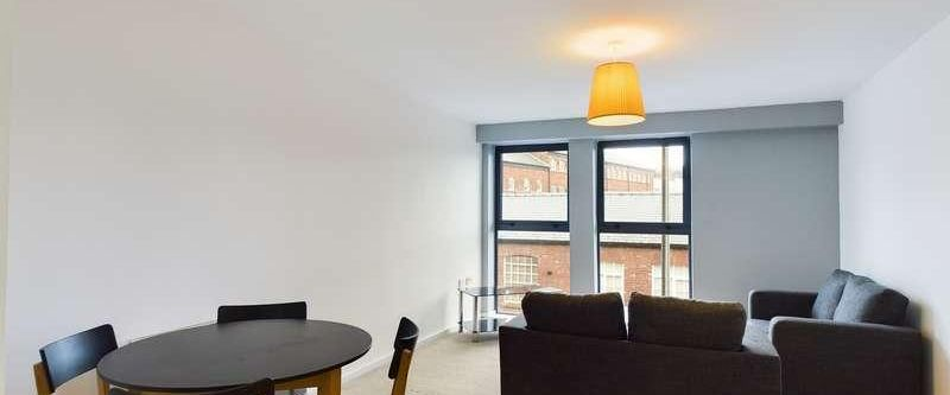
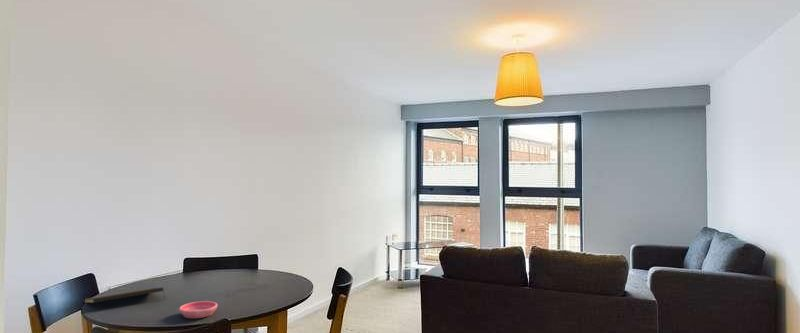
+ saucer (198, 310)
+ notepad (124, 295)
